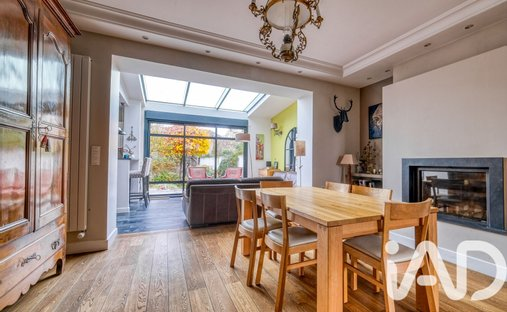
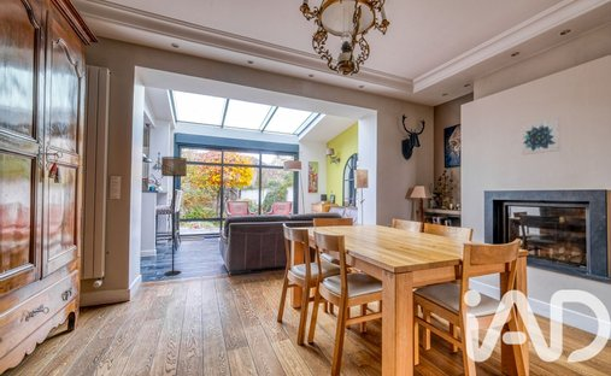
+ floor lamp (174, 215)
+ wall art (540, 137)
